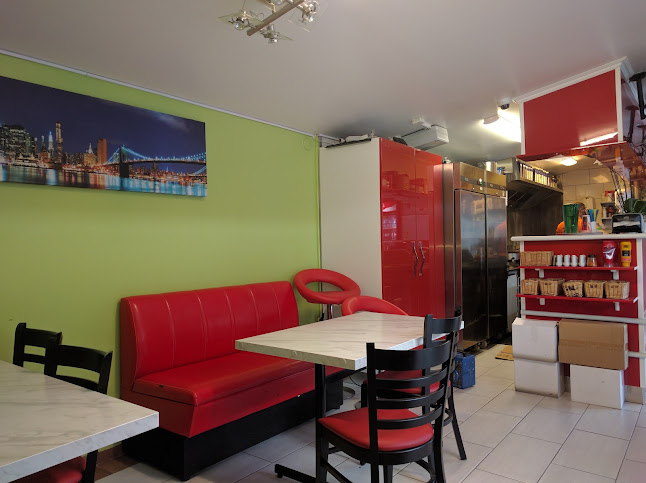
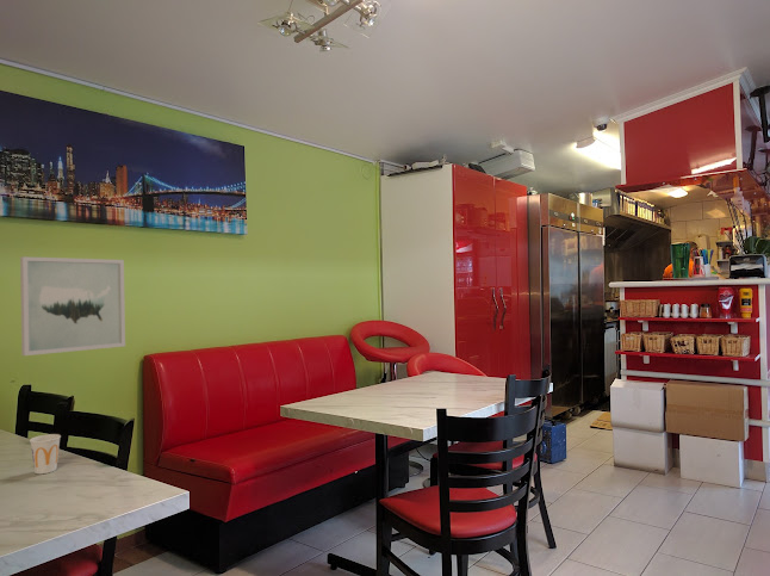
+ wall art (75, 304)
+ cup (45, 453)
